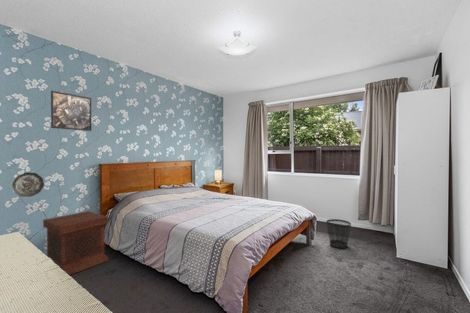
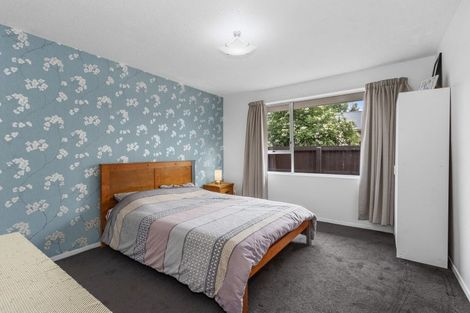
- wastebasket (338, 233)
- side table (76, 240)
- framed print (72, 112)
- decorative plate (28, 184)
